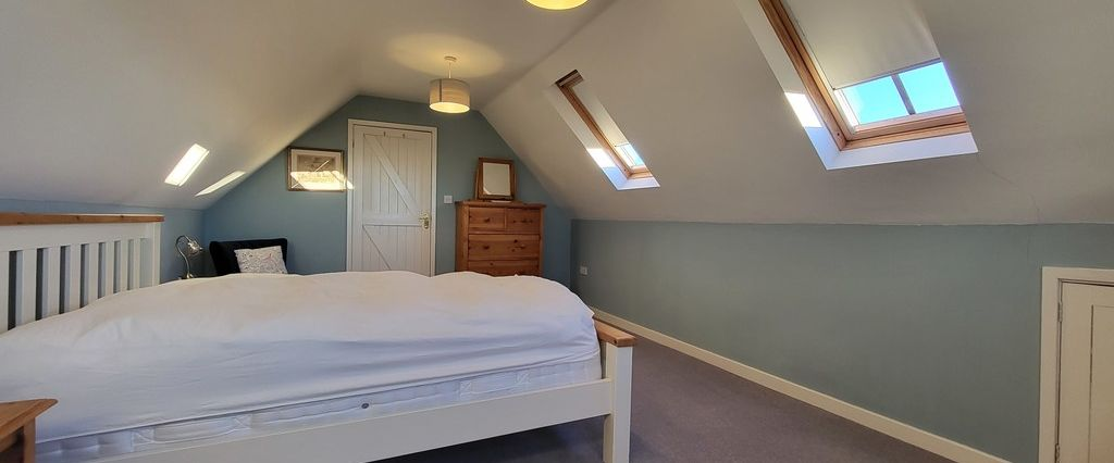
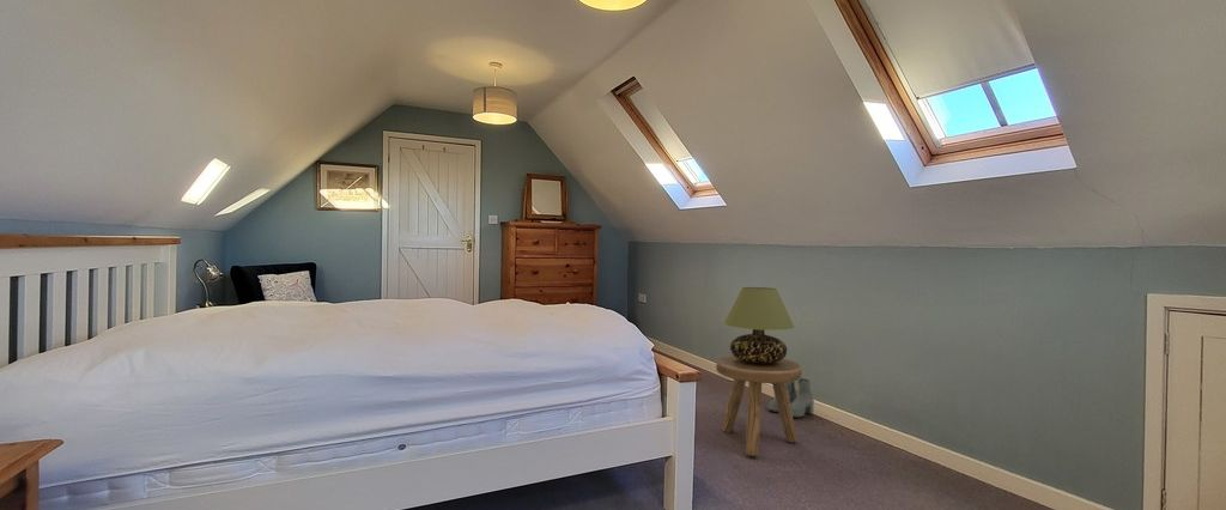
+ stool (757, 401)
+ table lamp (758, 324)
+ boots (791, 395)
